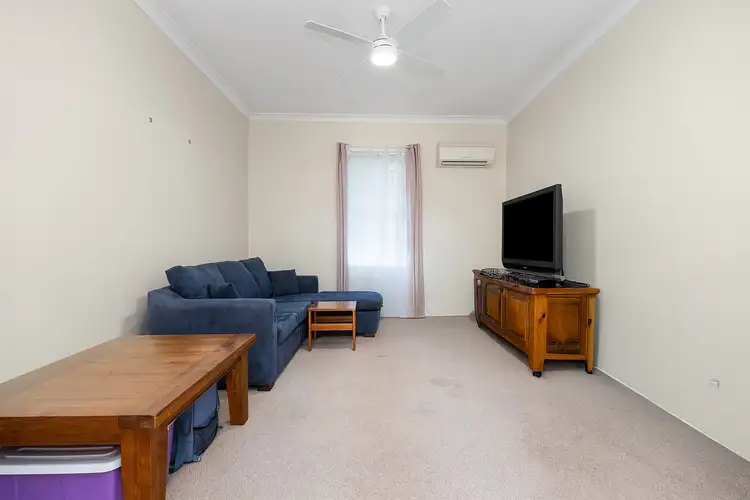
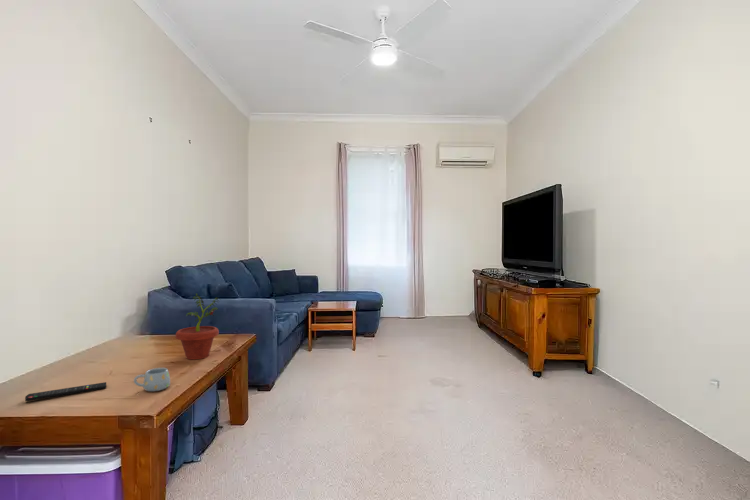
+ mug (152, 380)
+ potted plant (198, 325)
+ remote control (67, 391)
